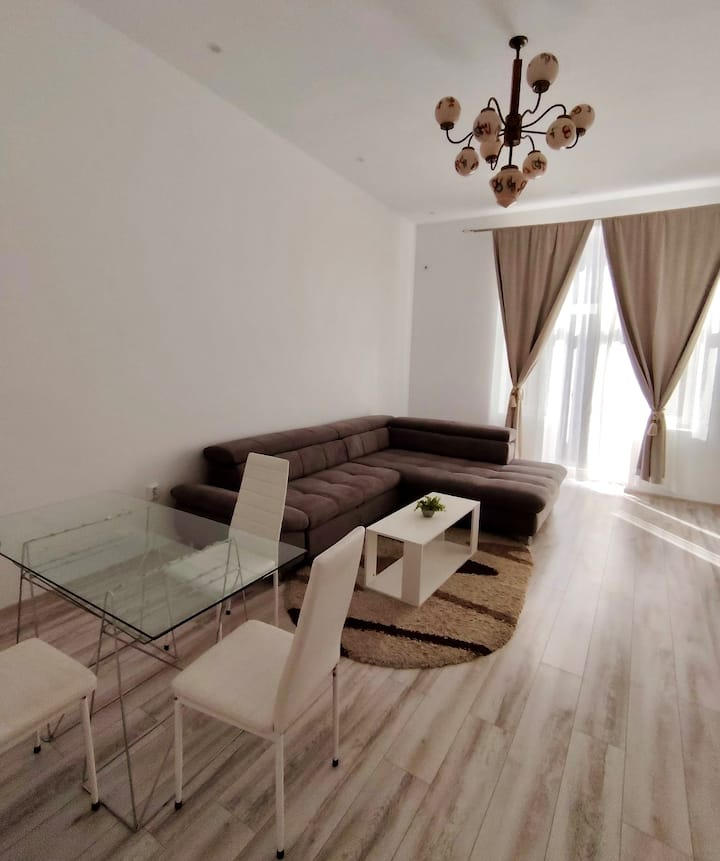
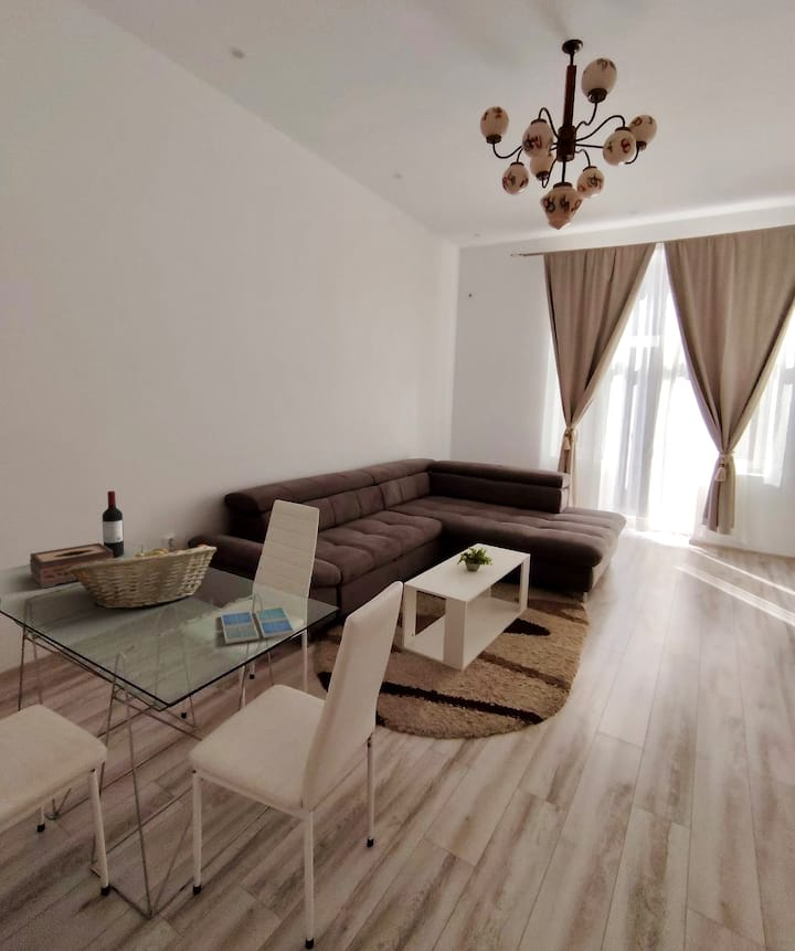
+ wine bottle (113, 524)
+ fruit basket (147, 569)
+ drink coaster (254, 624)
+ tissue box (72, 563)
